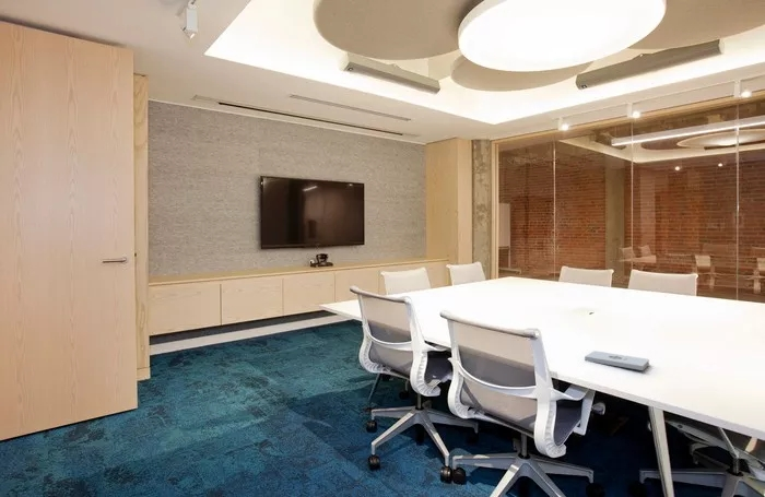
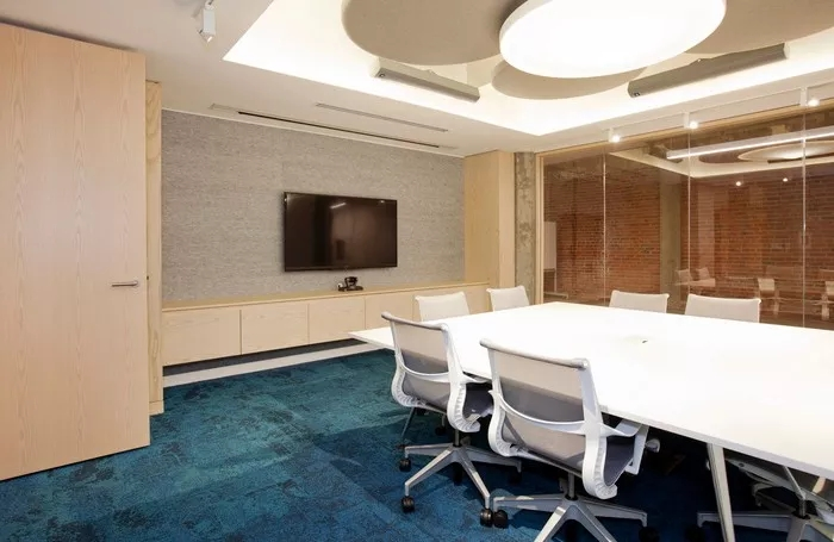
- notepad (616, 359)
